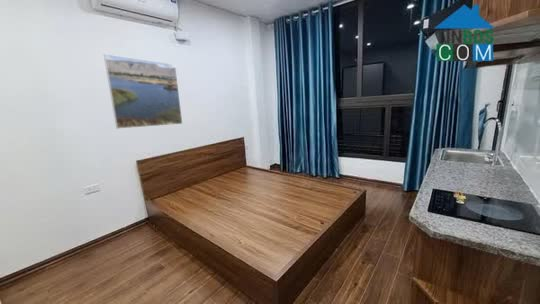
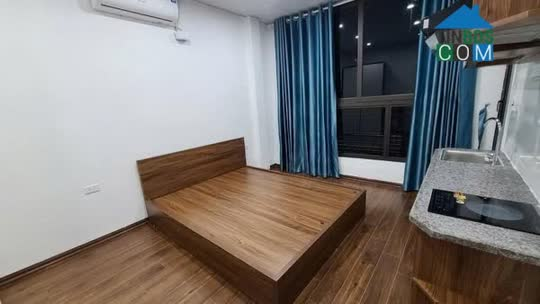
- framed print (148, 93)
